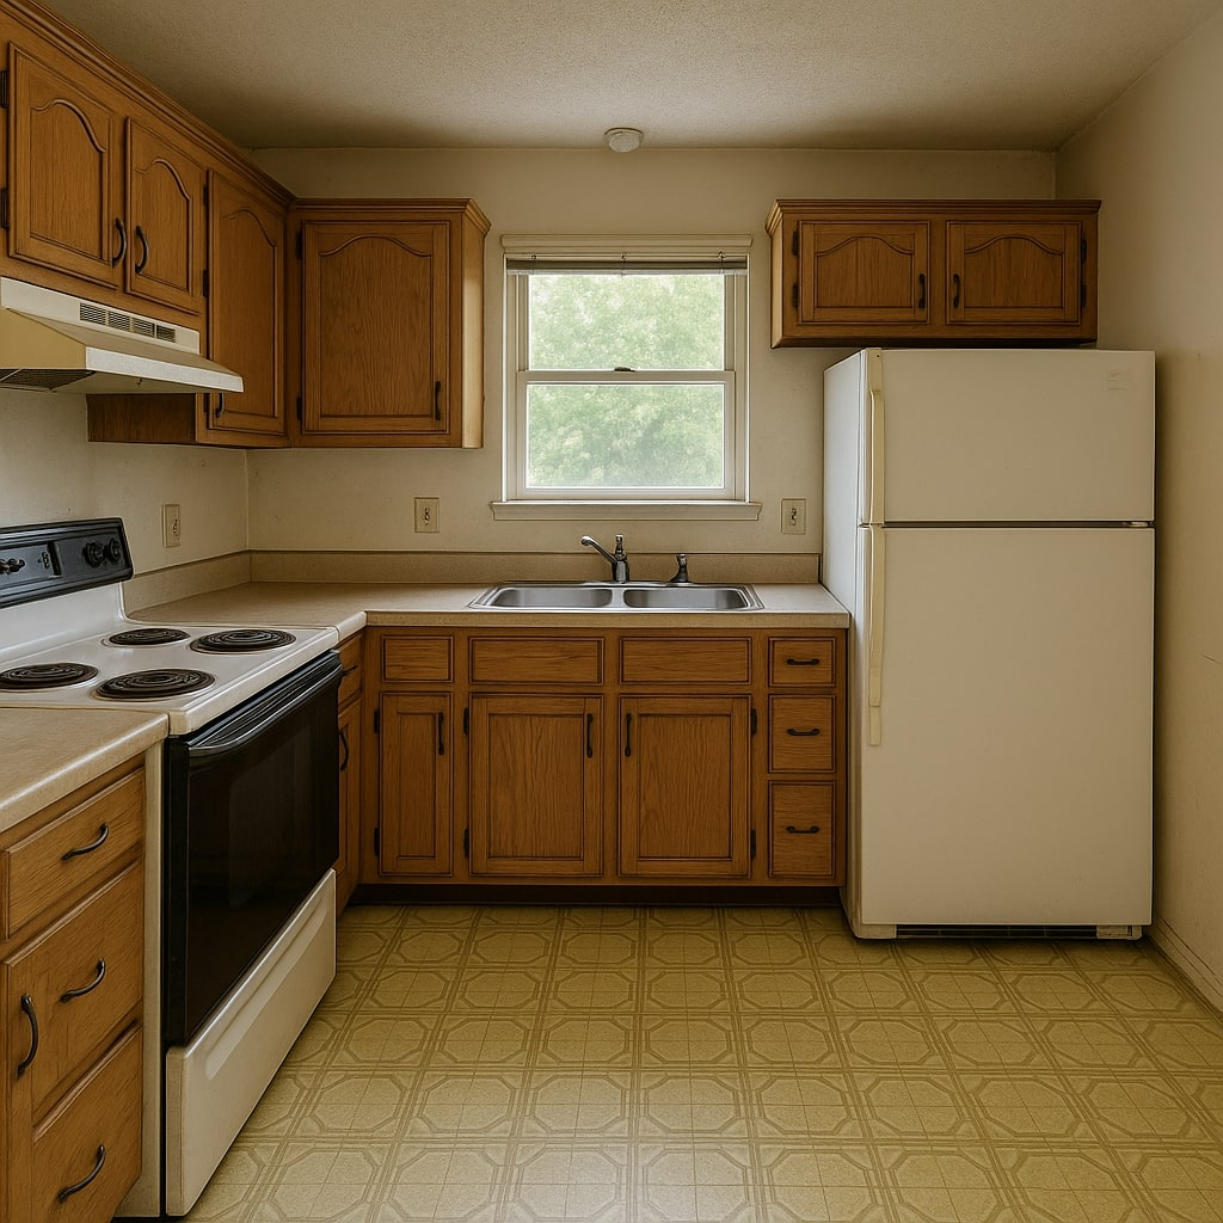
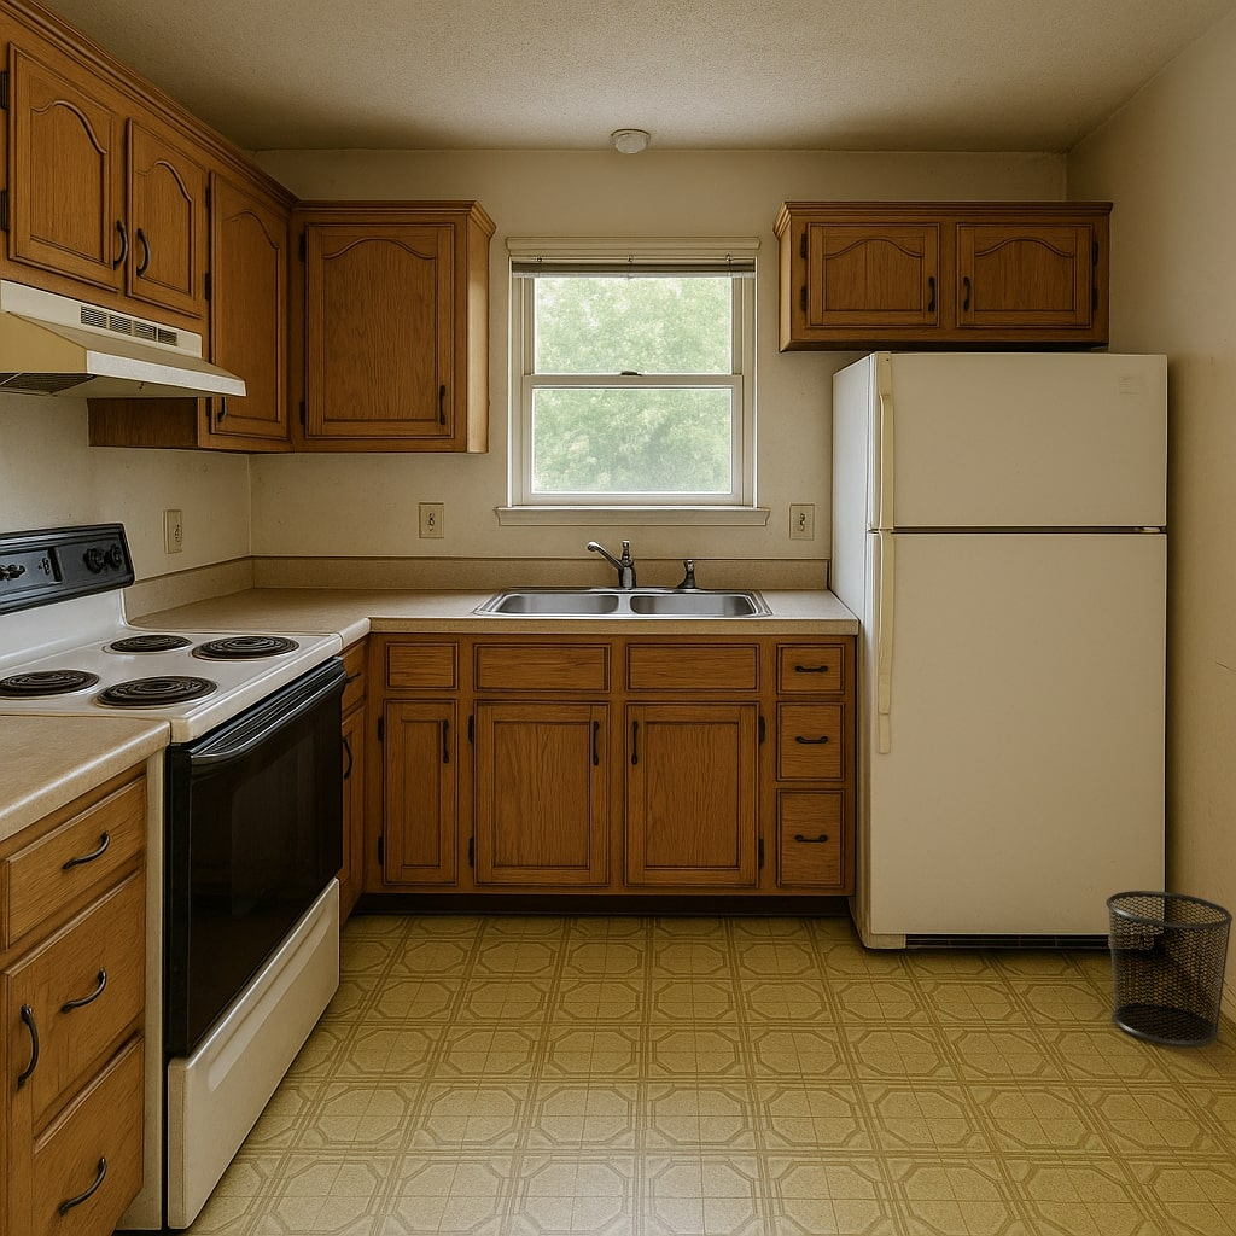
+ waste bin (1167, 967)
